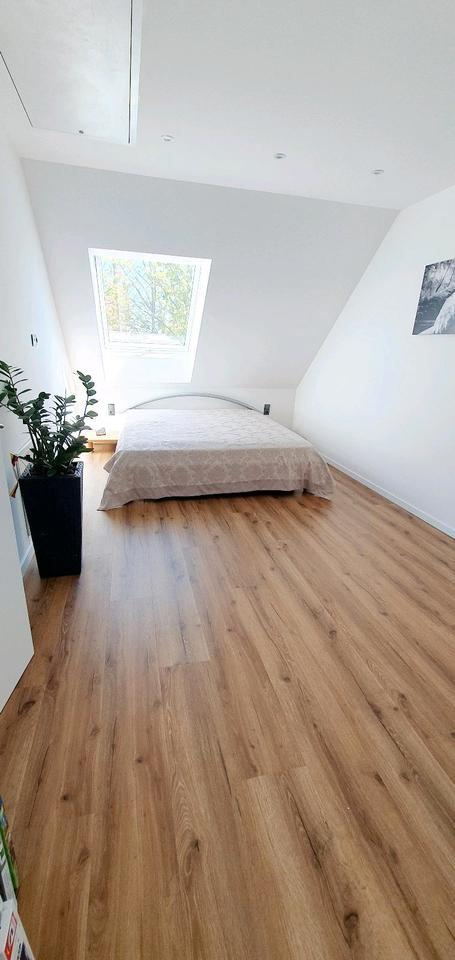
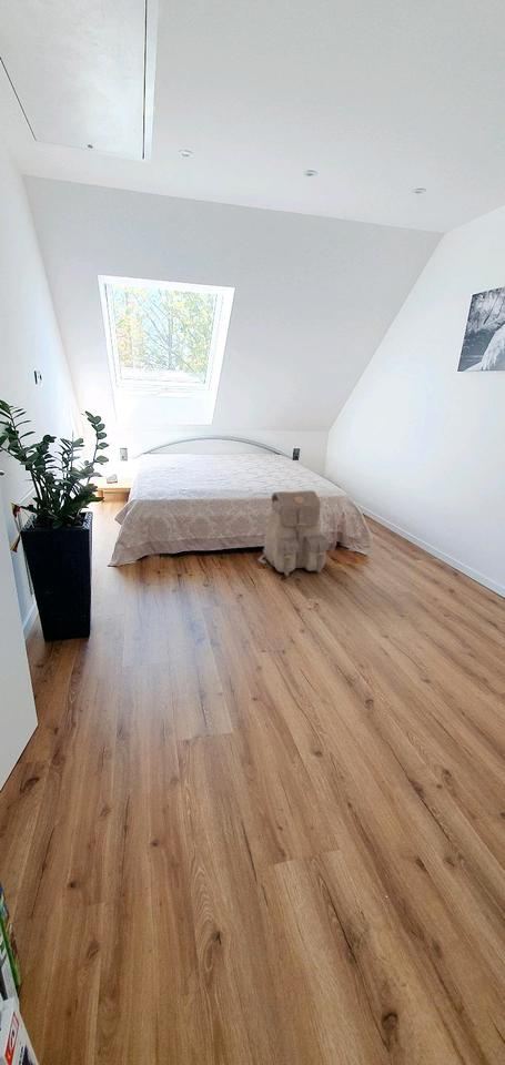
+ backpack (293, 529)
